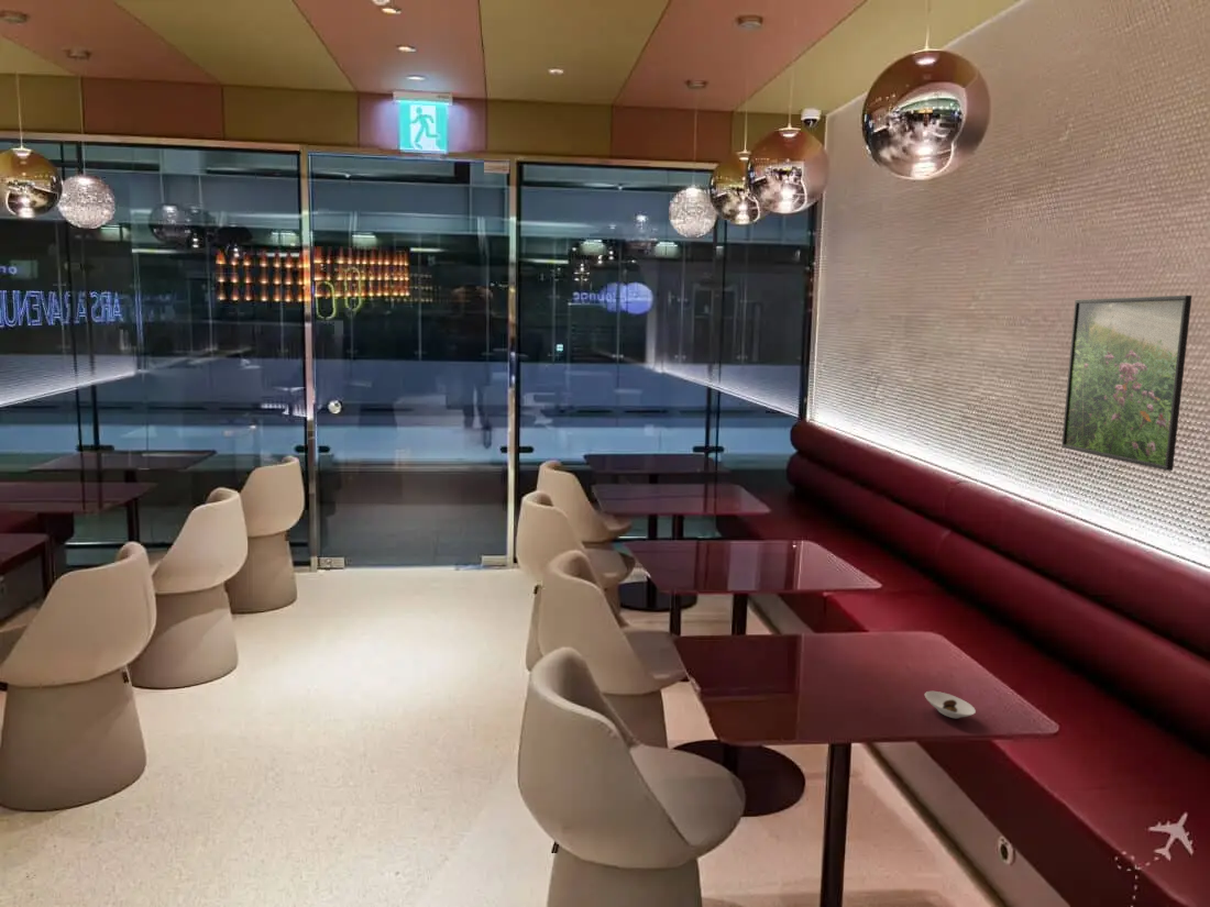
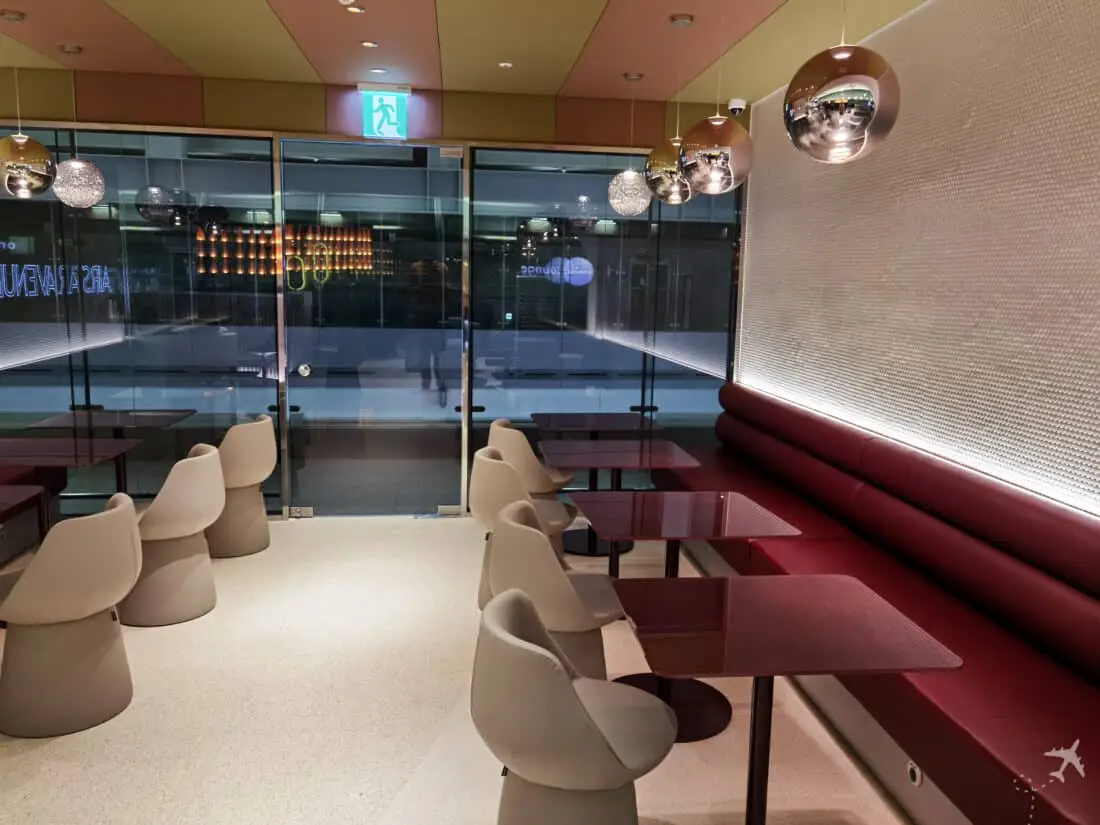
- saucer (948, 706)
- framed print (1120, 378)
